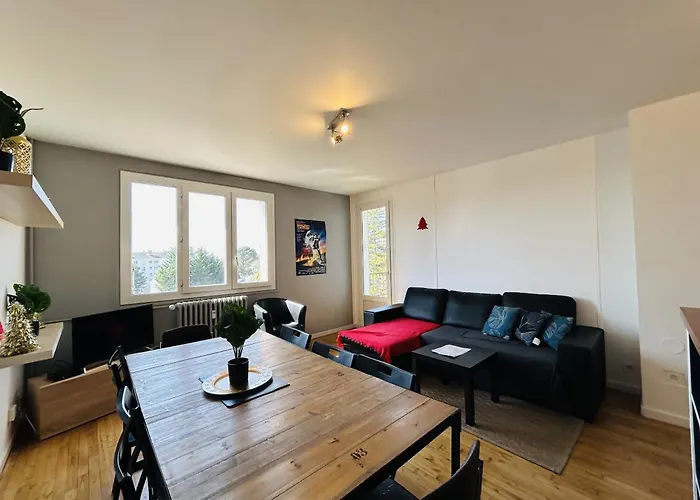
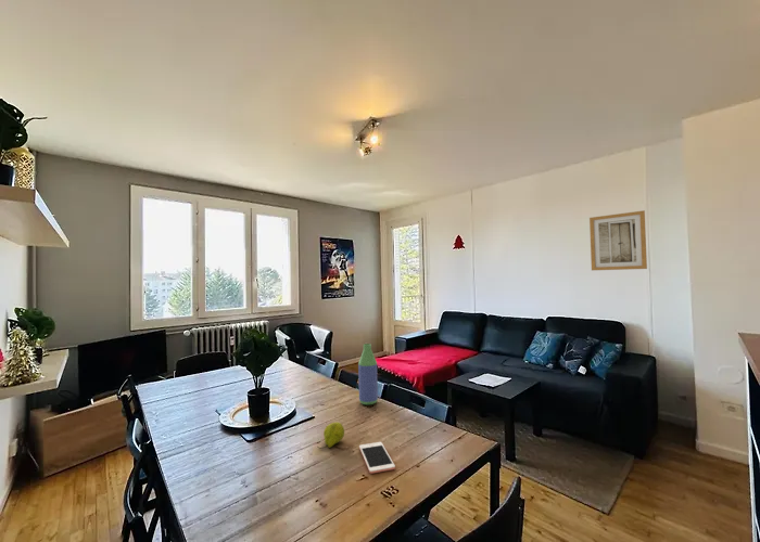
+ bottle (367, 373)
+ wall art (617, 242)
+ fruit (331, 434)
+ cell phone (376, 456)
